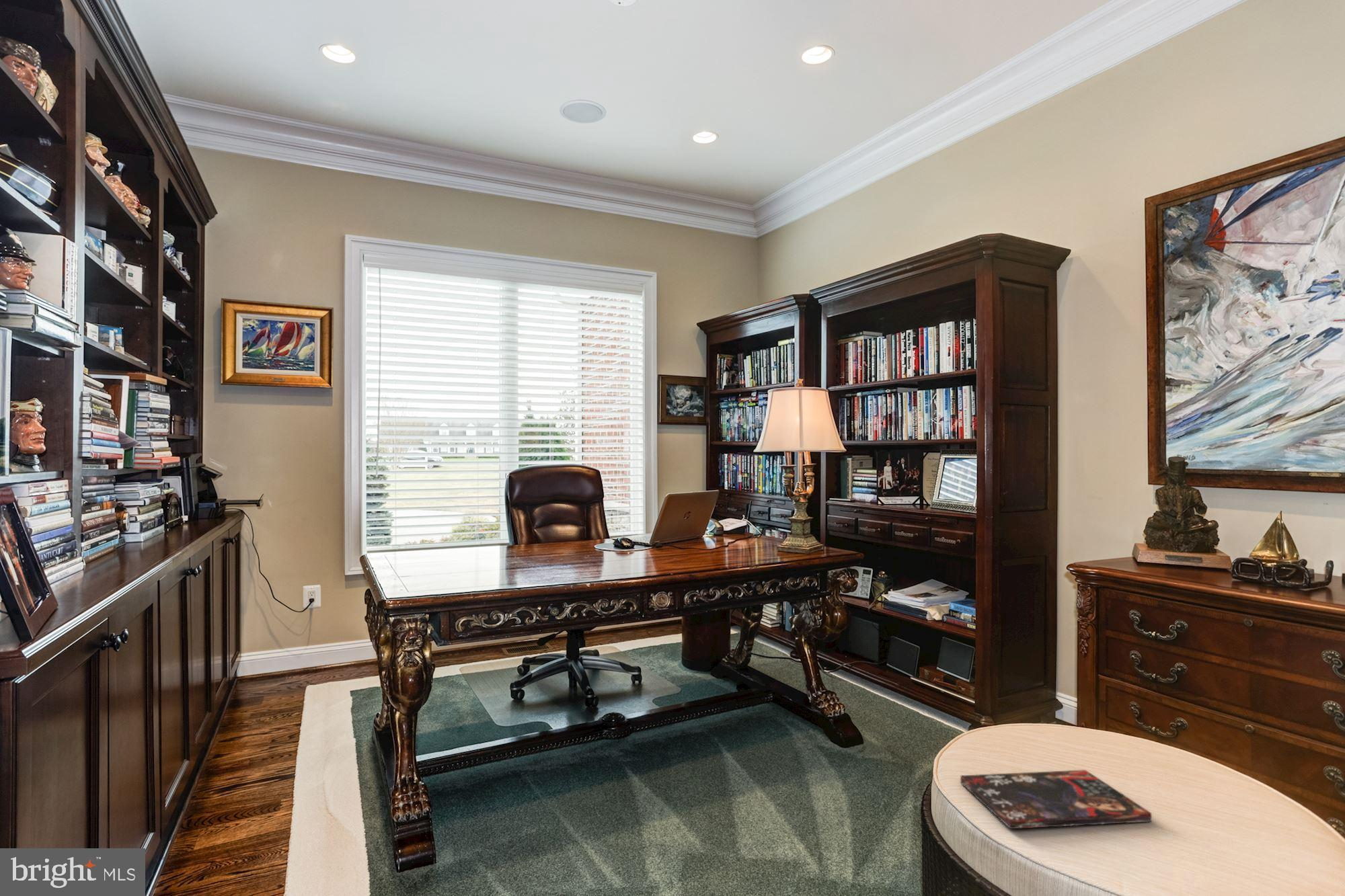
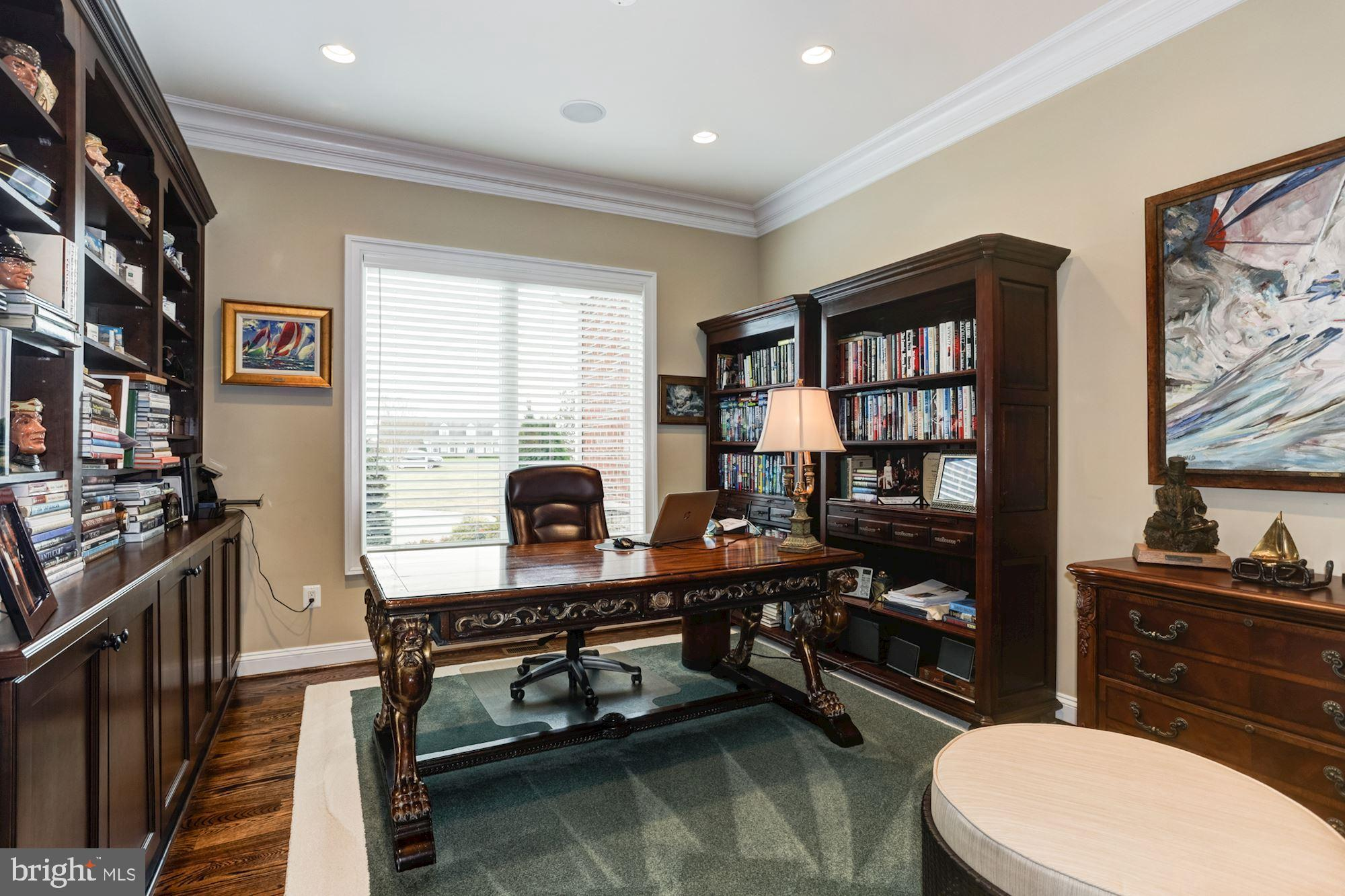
- book (1050, 797)
